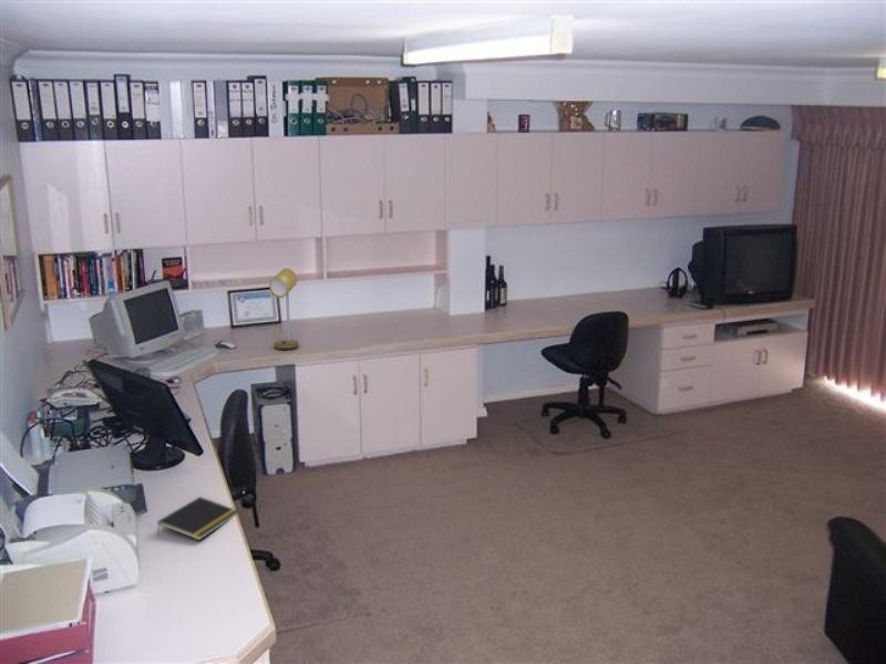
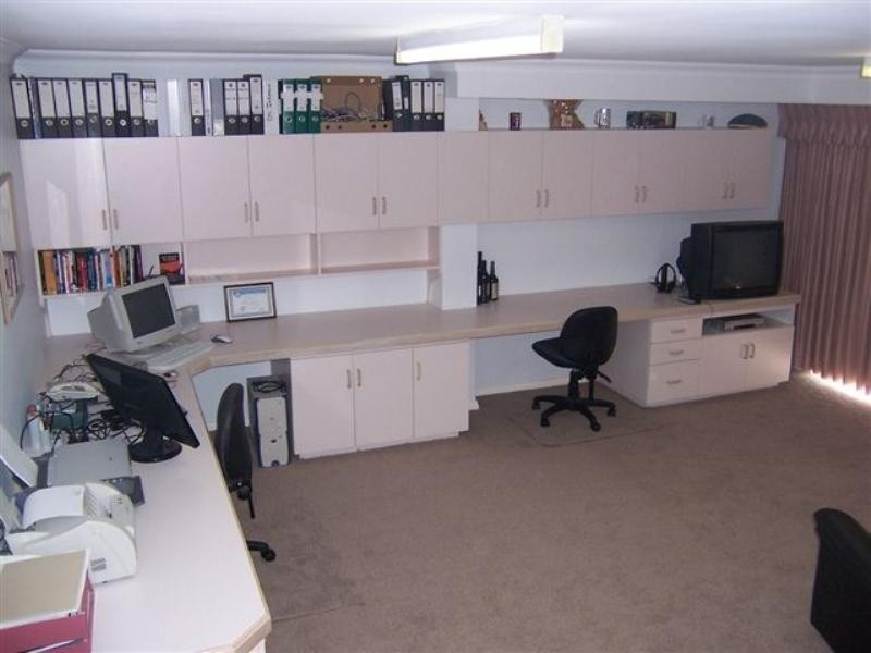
- notepad (199, 517)
- desk lamp (287, 308)
